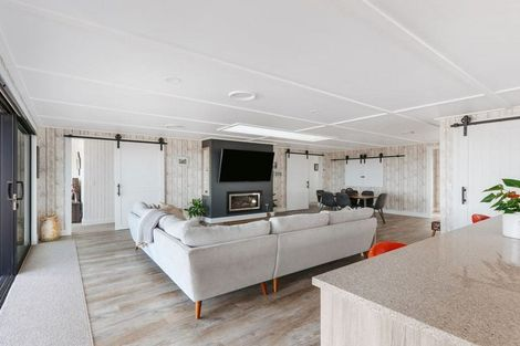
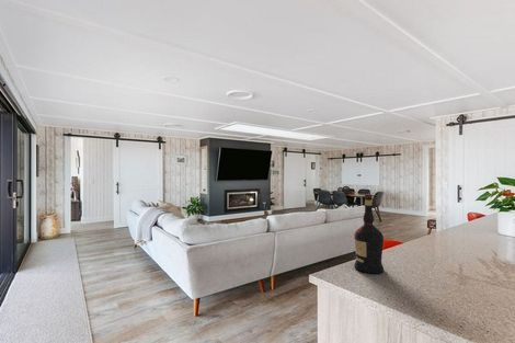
+ liquor (368, 231)
